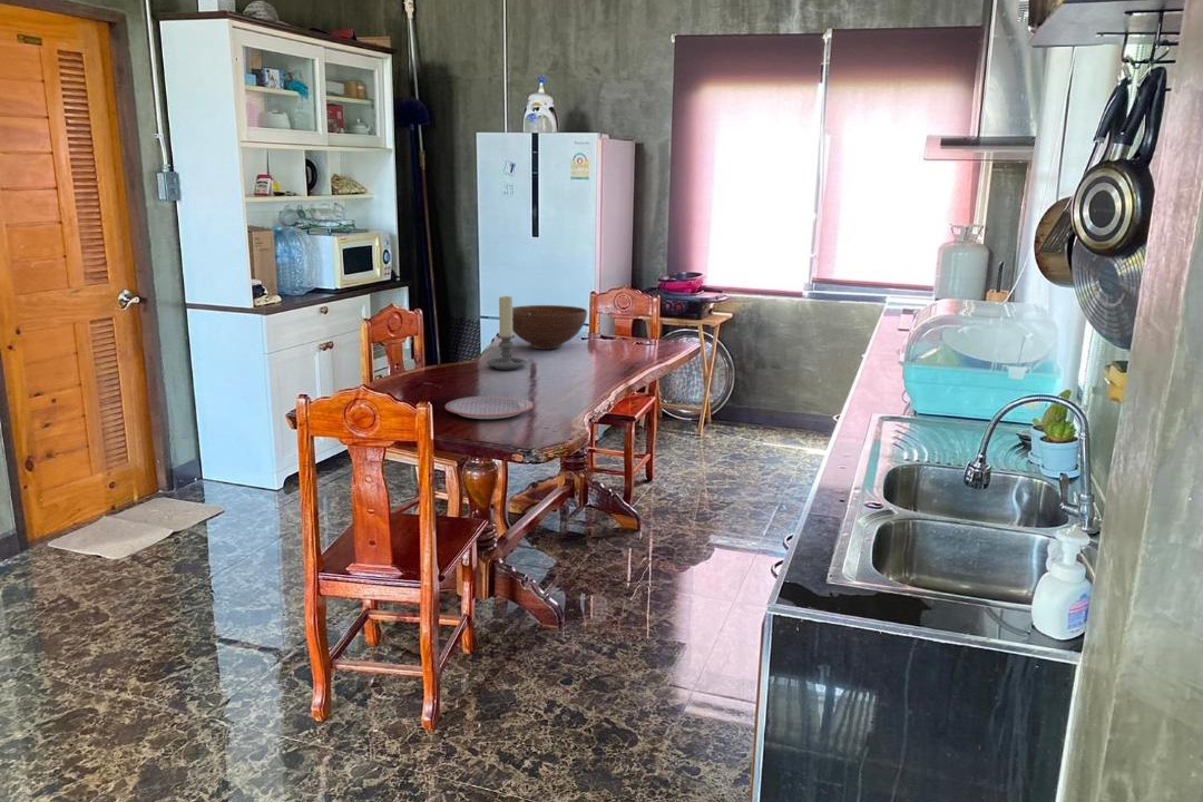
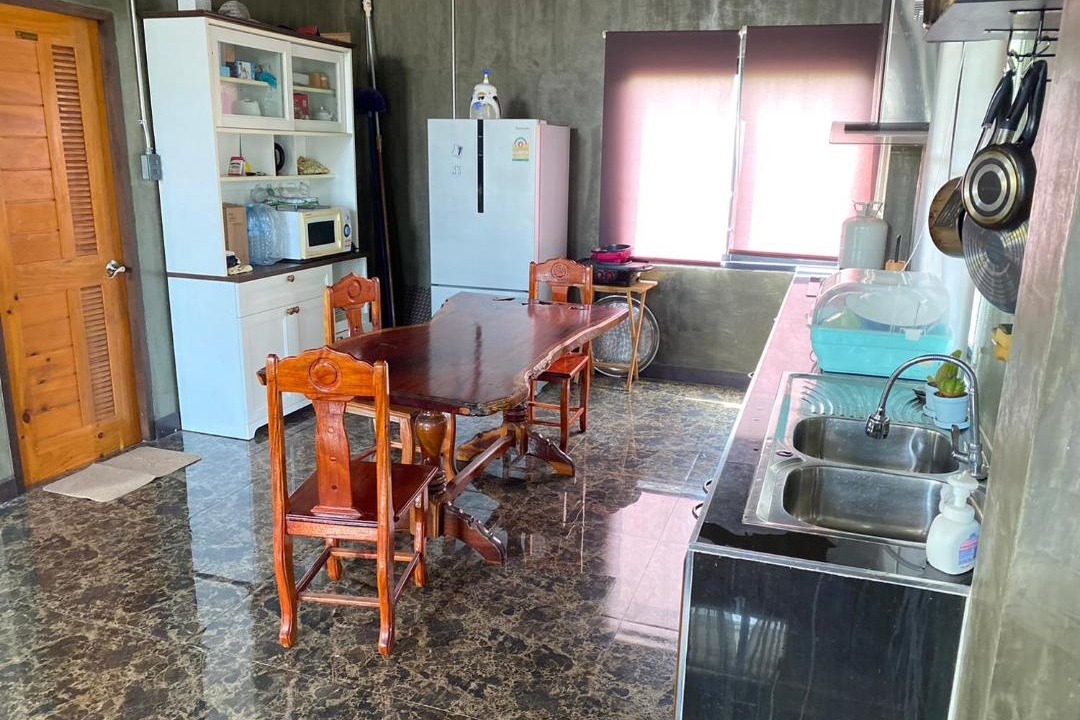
- plate (489, 408)
- candle holder (507, 331)
- fruit bowl (546, 329)
